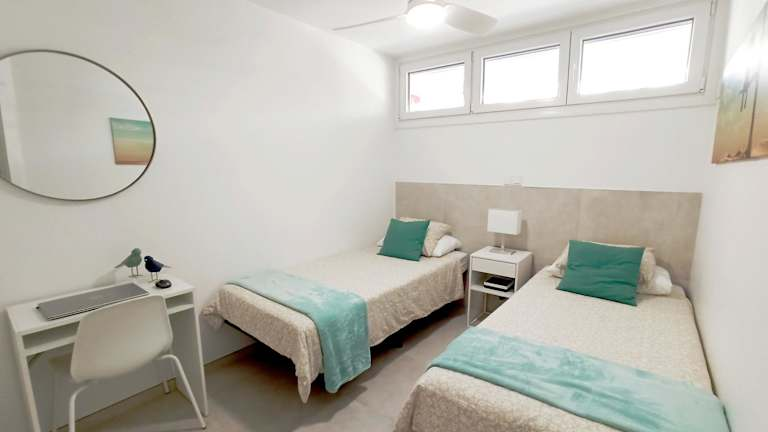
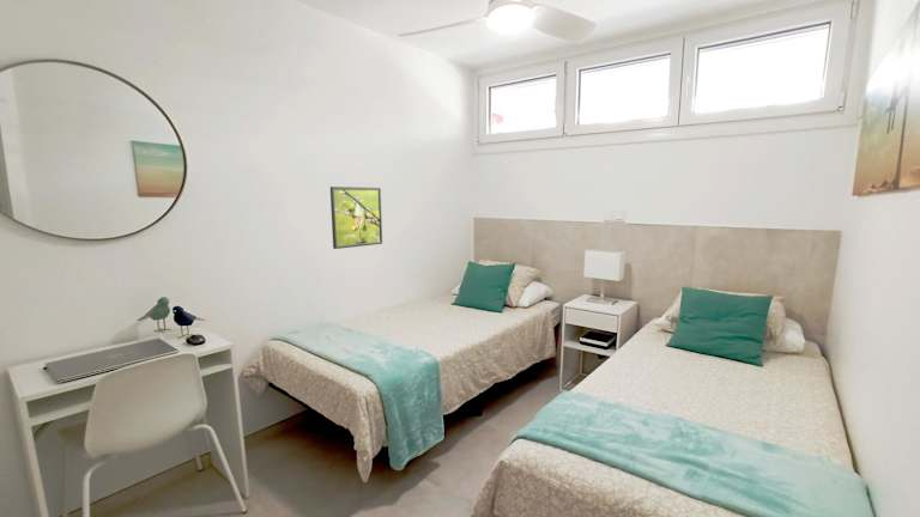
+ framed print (357, 217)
